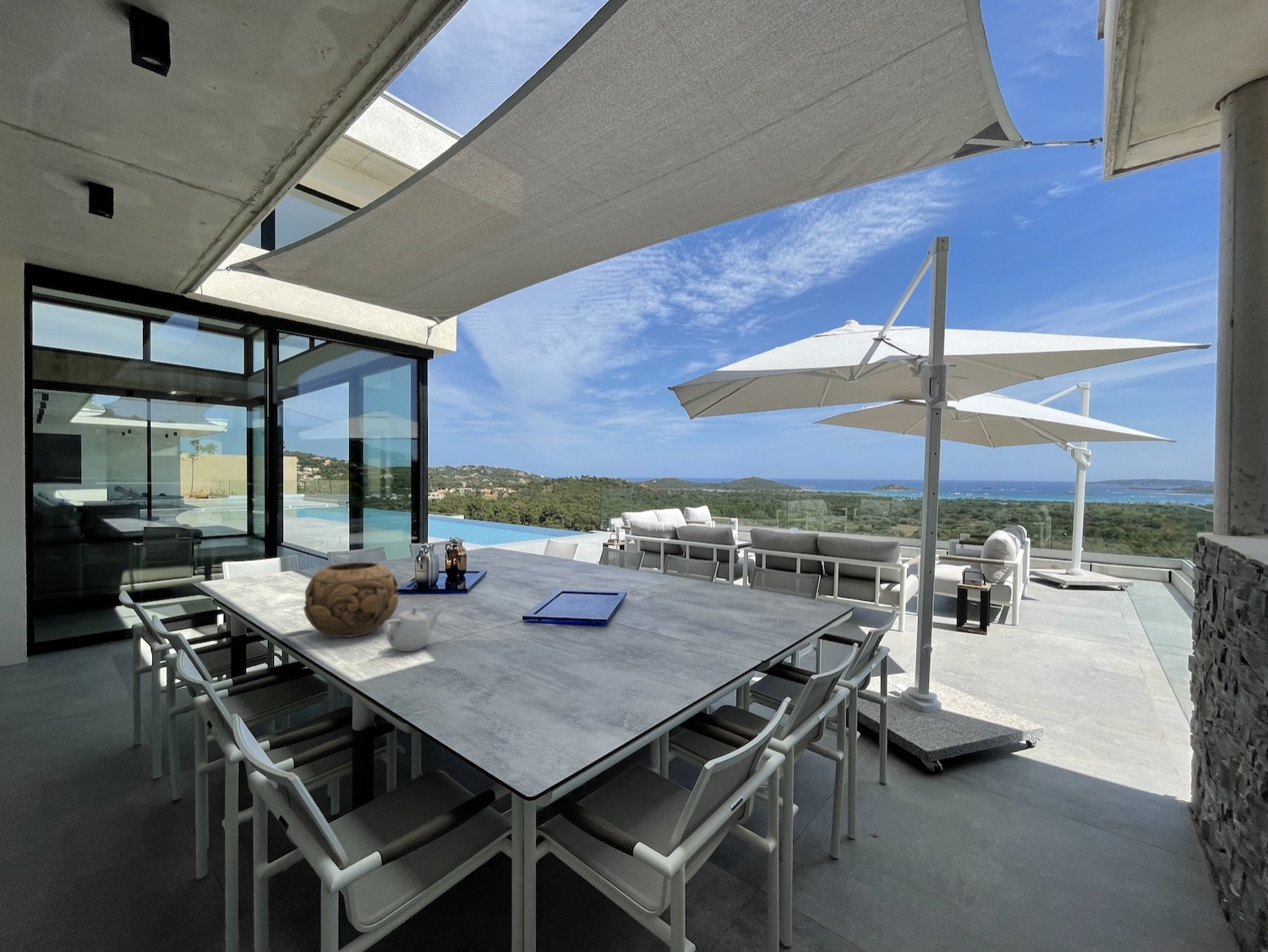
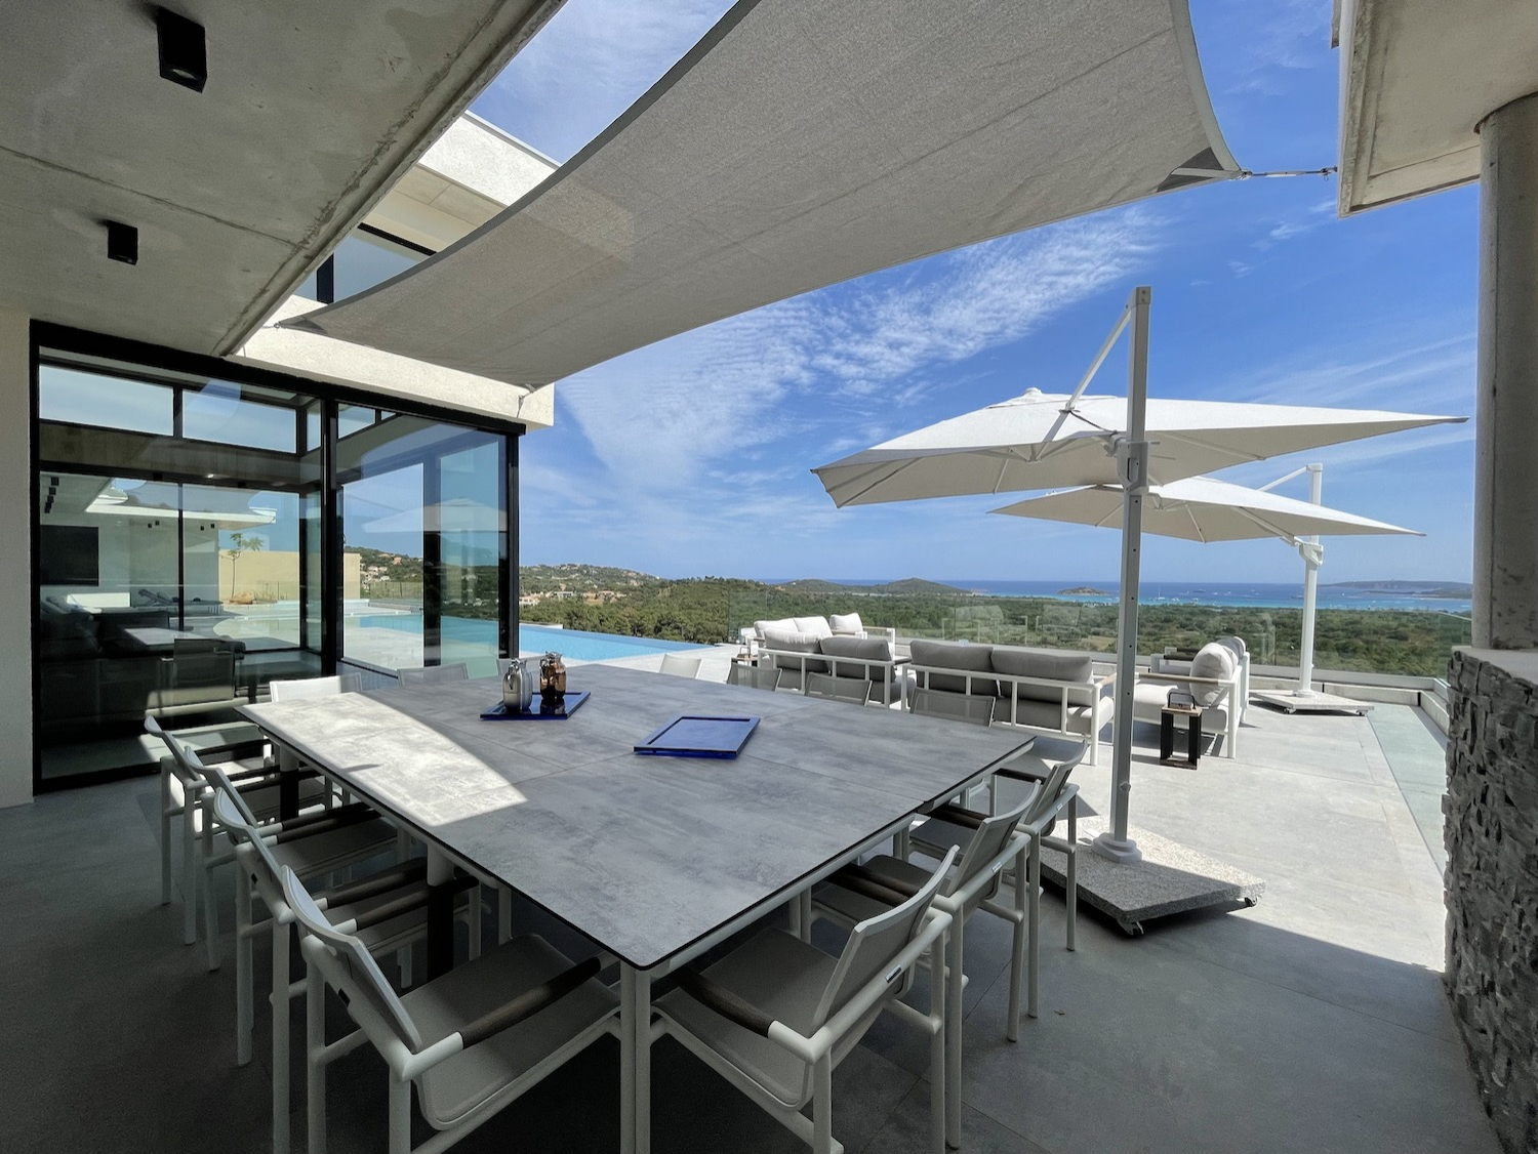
- decorative bowl (353, 598)
- teapot (413, 626)
